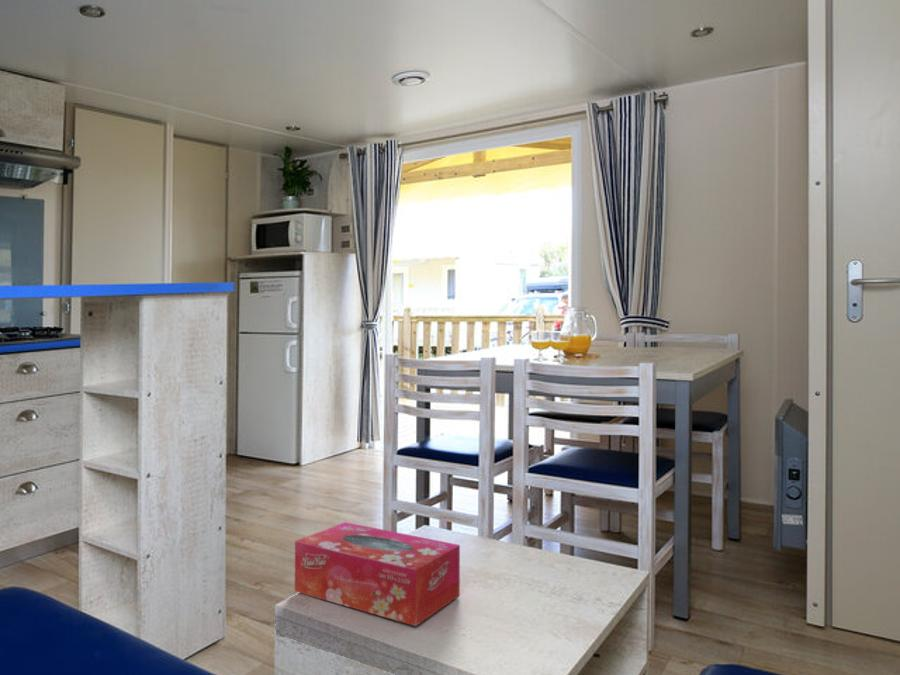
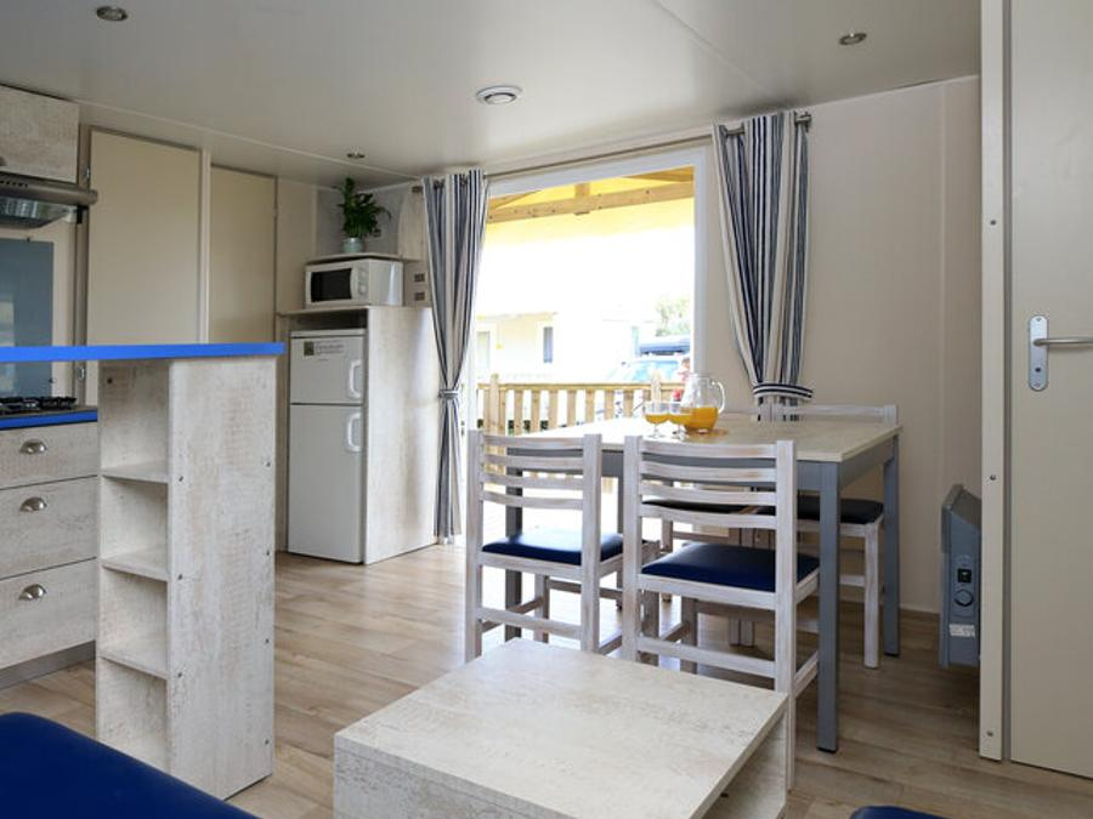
- tissue box (376, 568)
